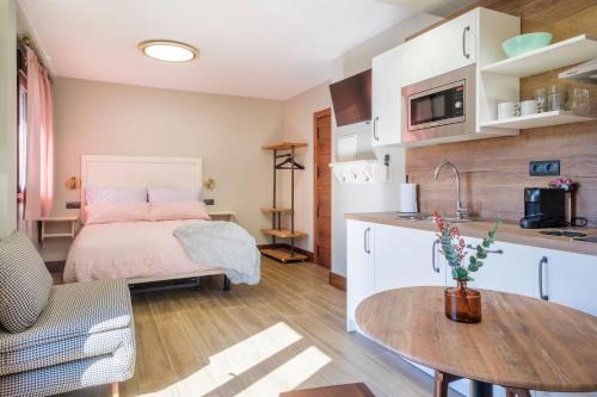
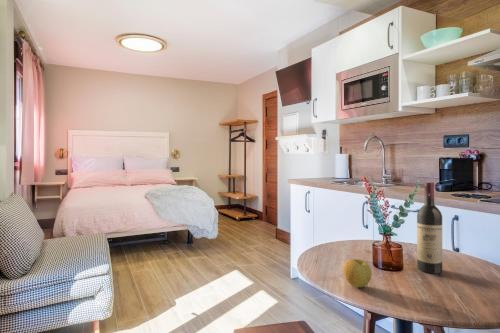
+ wine bottle (429, 226)
+ apple (357, 273)
